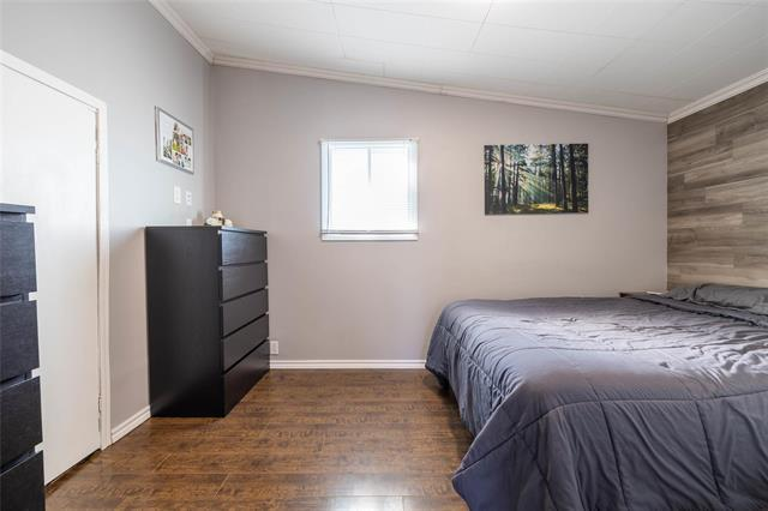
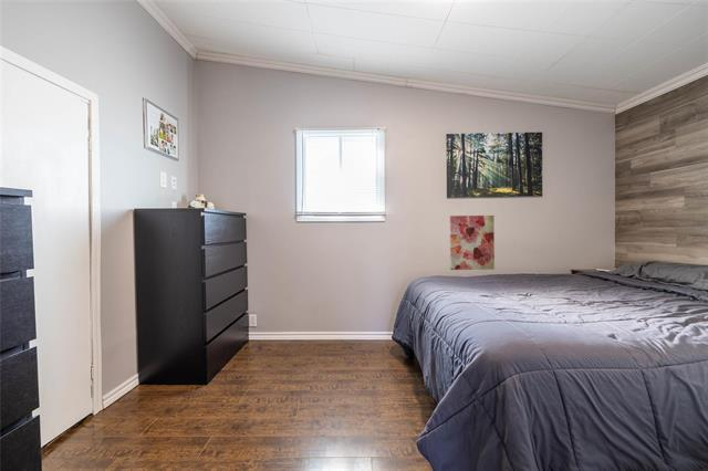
+ wall art (471, 242)
